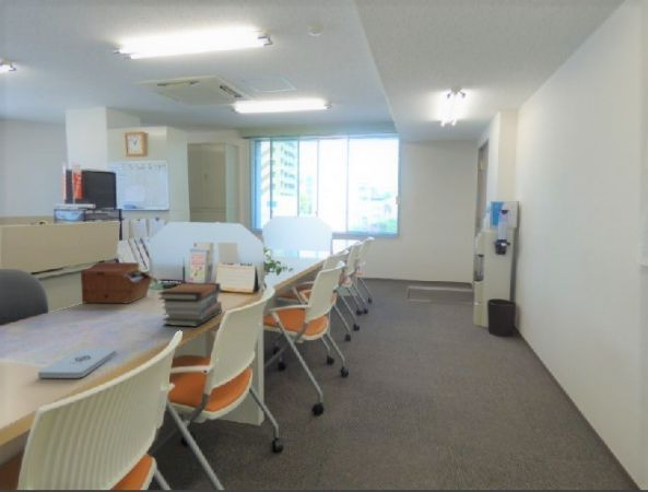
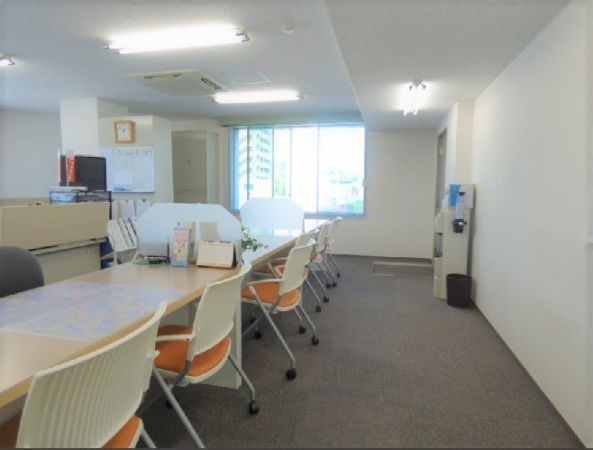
- book stack (192, 303)
- sewing box (117, 281)
- notepad (81, 361)
